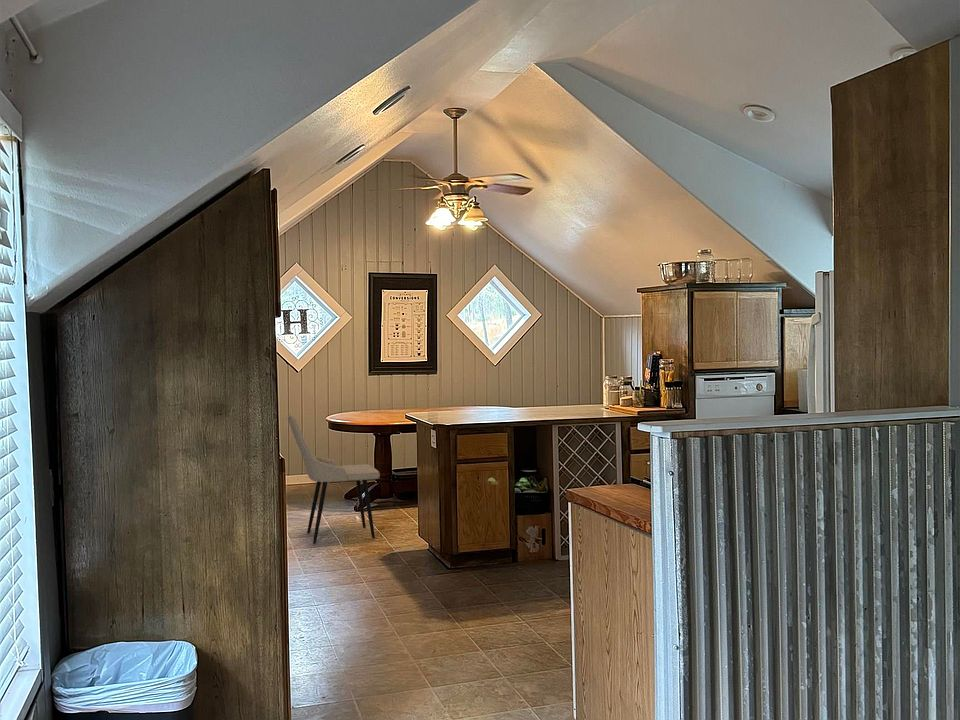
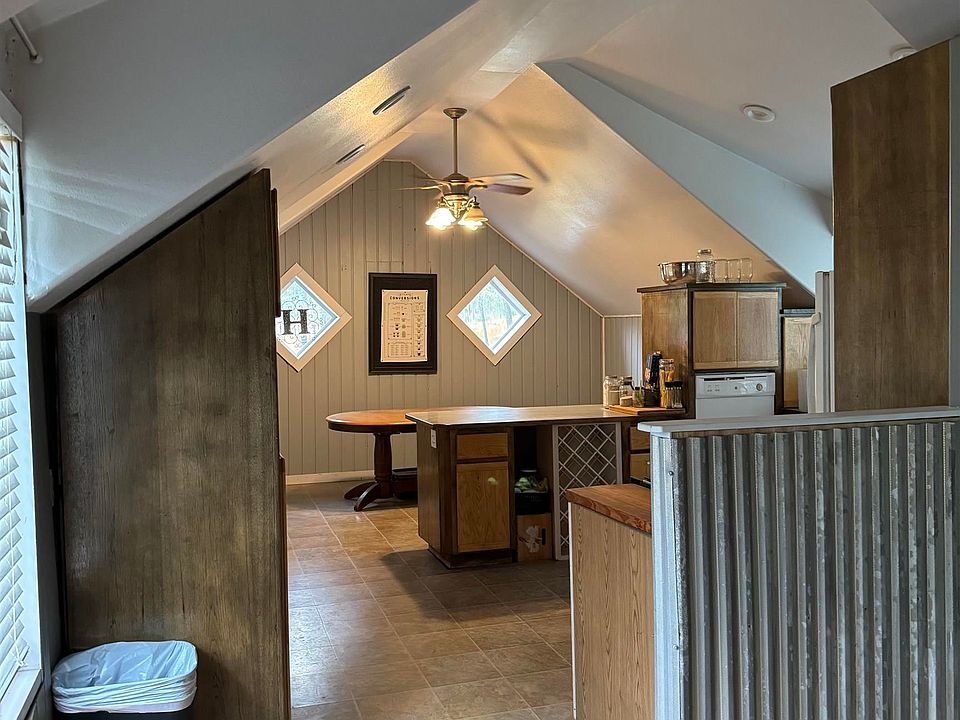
- dining chair (332, 474)
